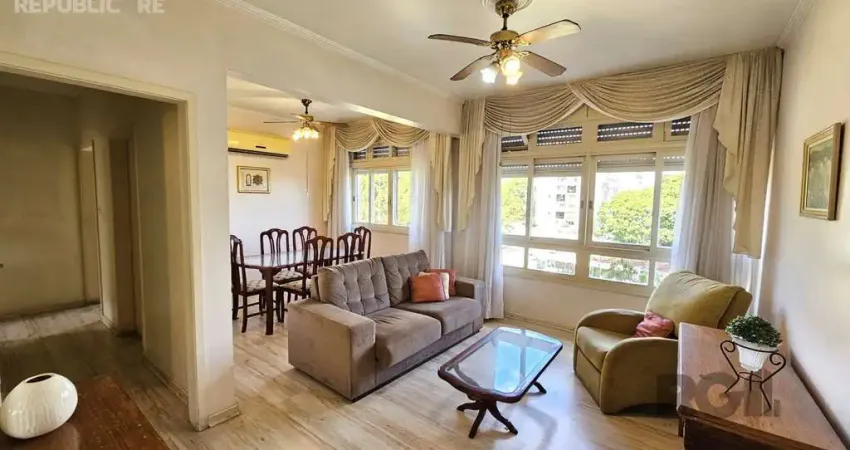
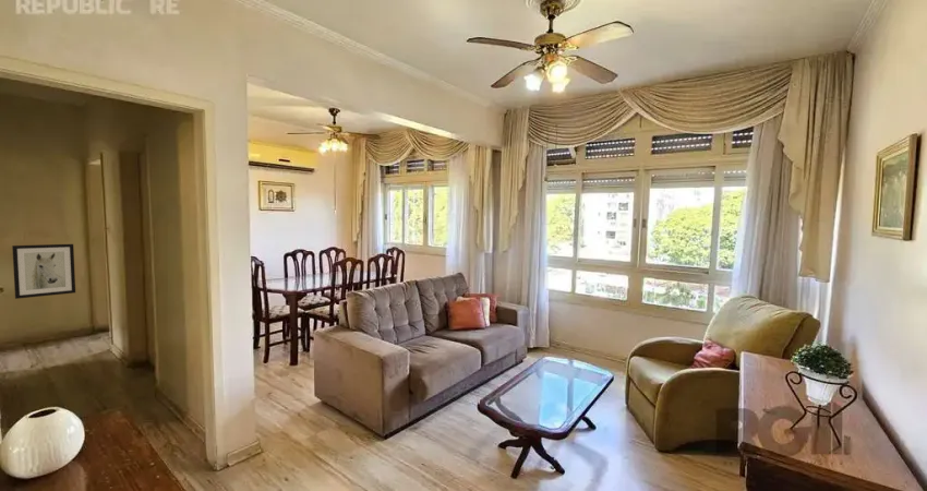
+ wall art (45, 270)
